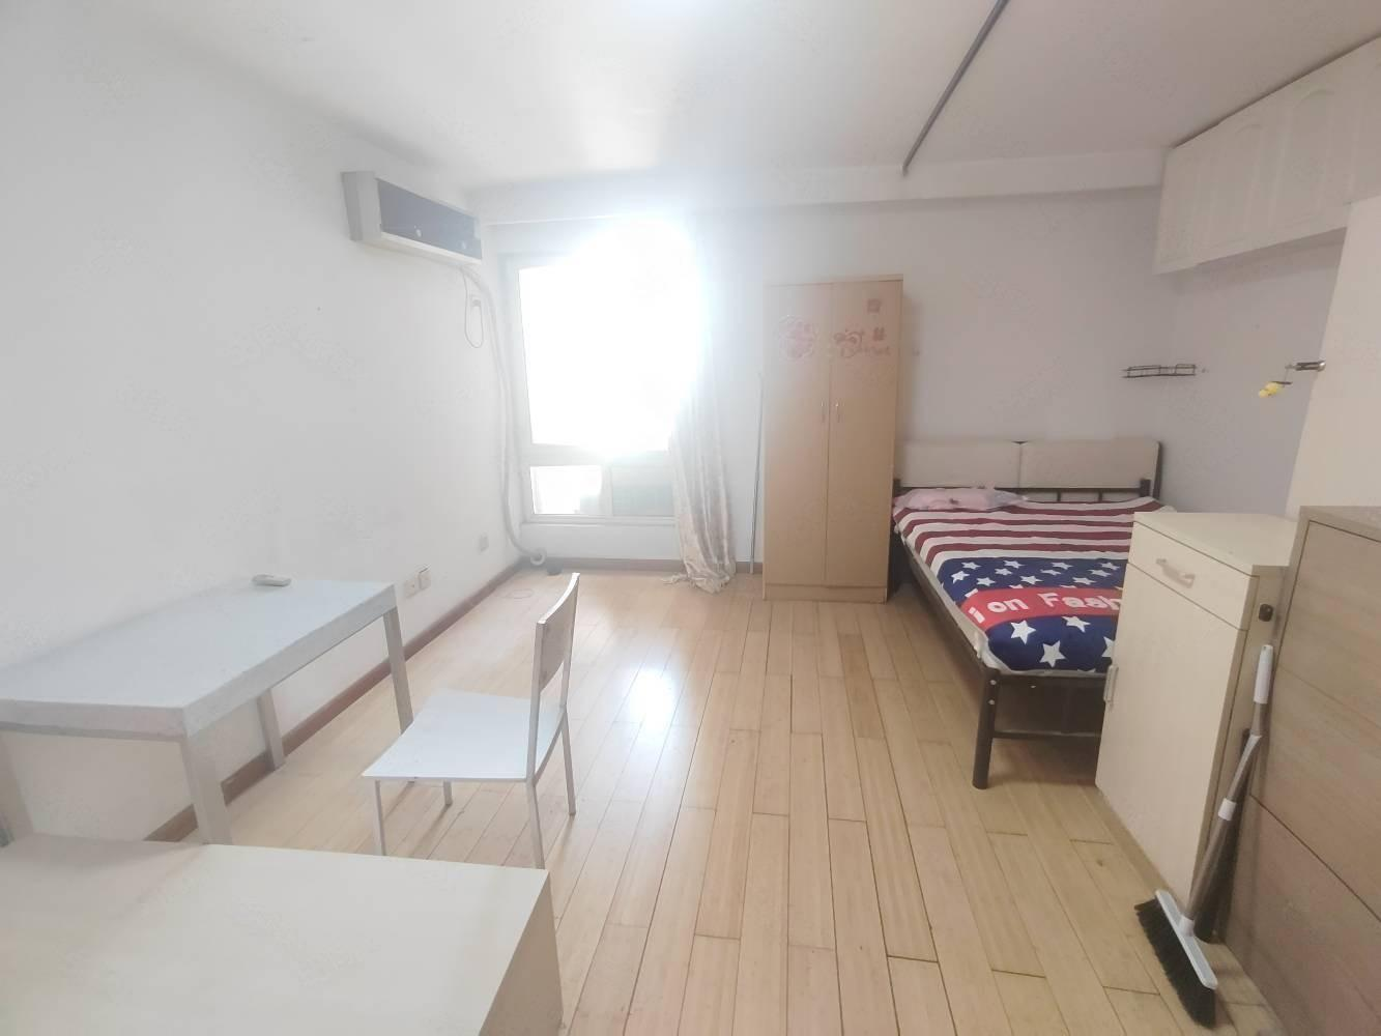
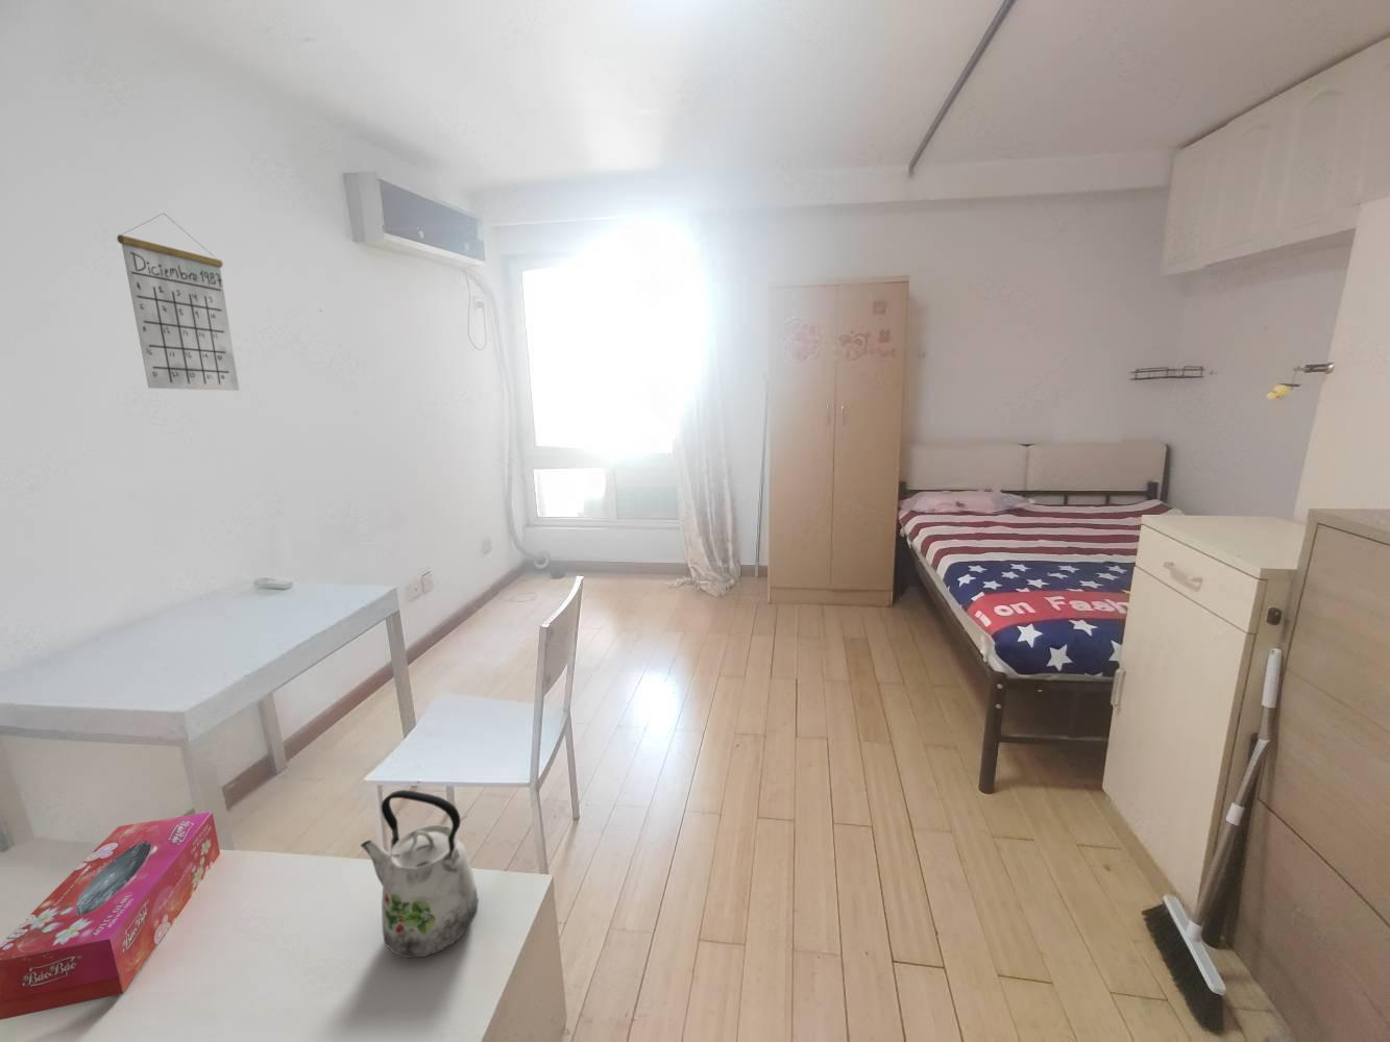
+ calendar (183, 303)
+ tissue box (119, 901)
+ kettle (411, 858)
